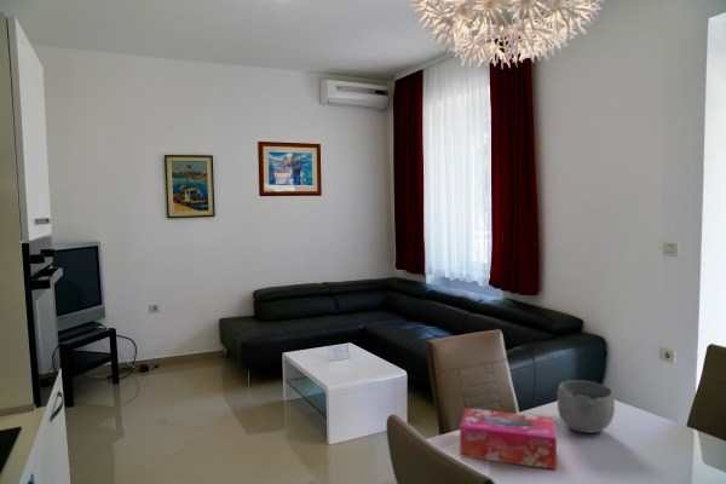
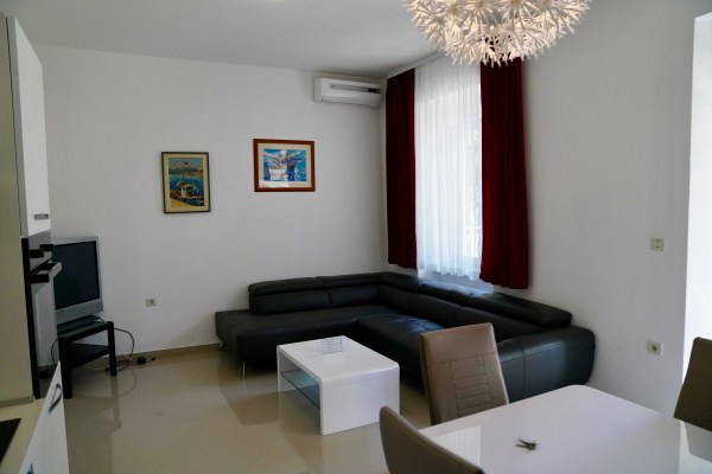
- tissue box (507, 436)
- bowl (584, 408)
